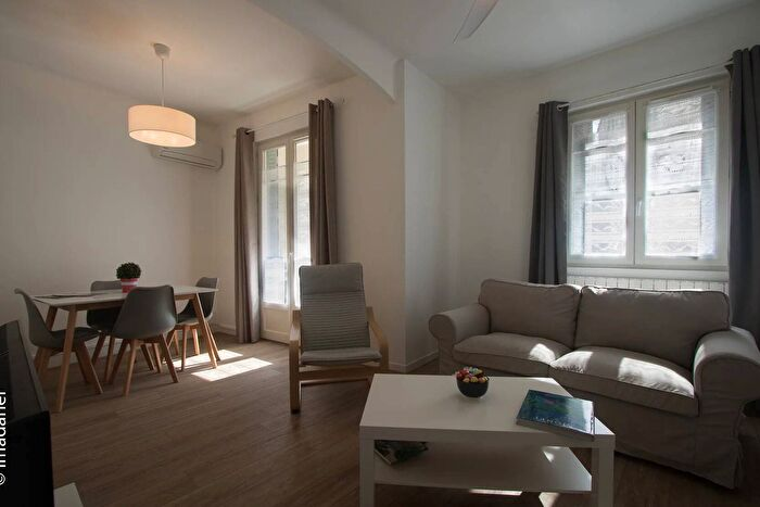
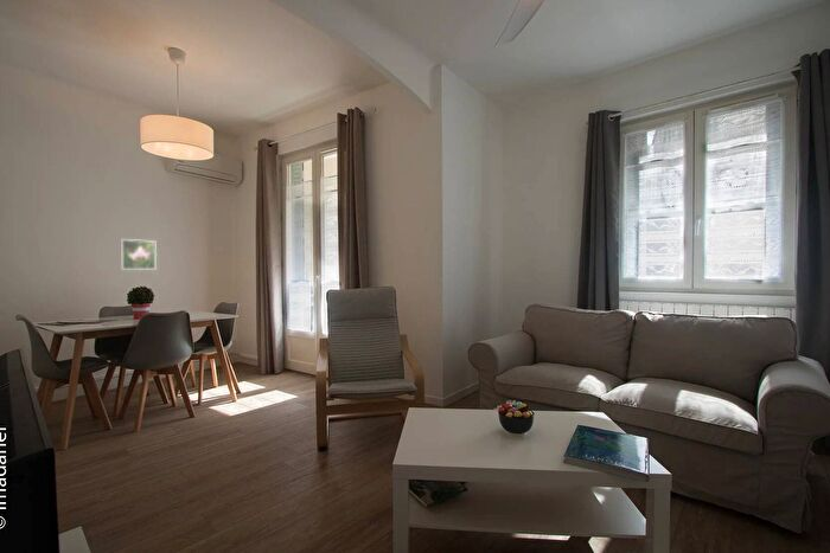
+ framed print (139, 255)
